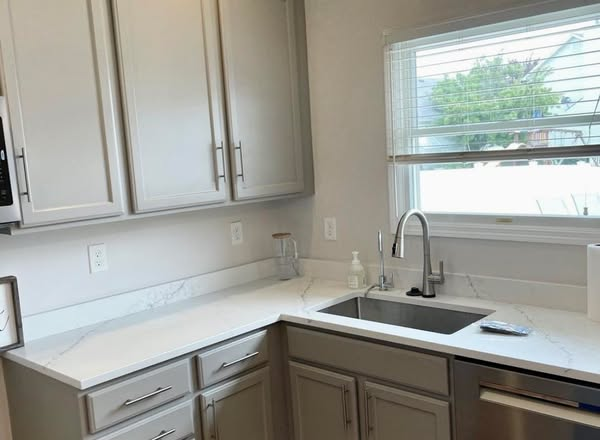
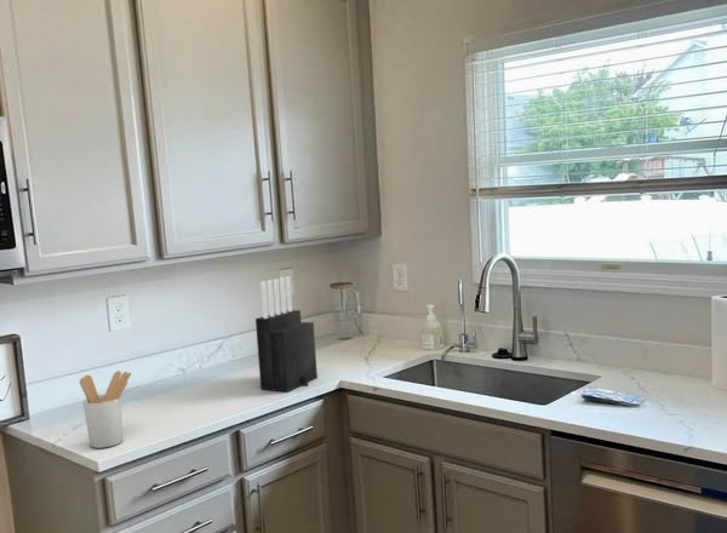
+ knife block (288, 332)
+ utensil holder (109, 406)
